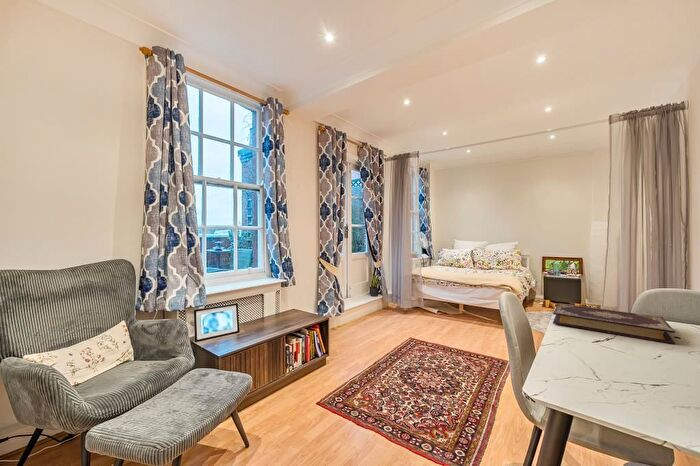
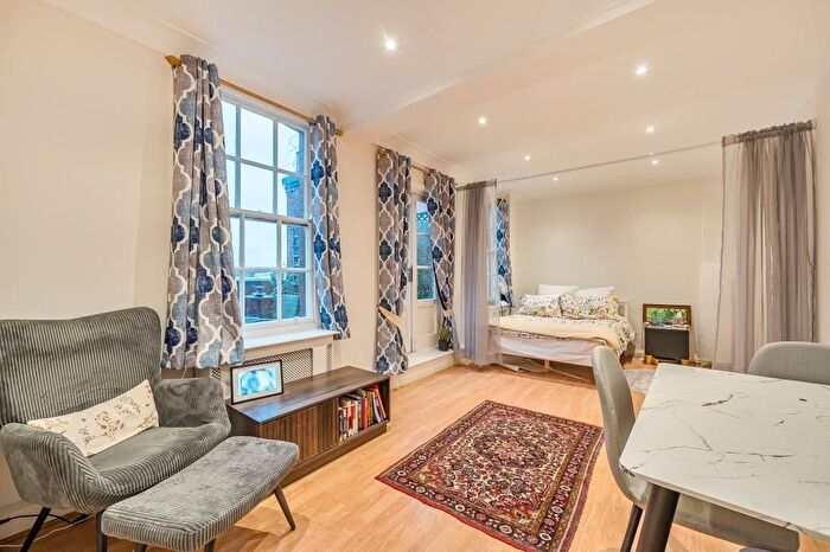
- book (606, 319)
